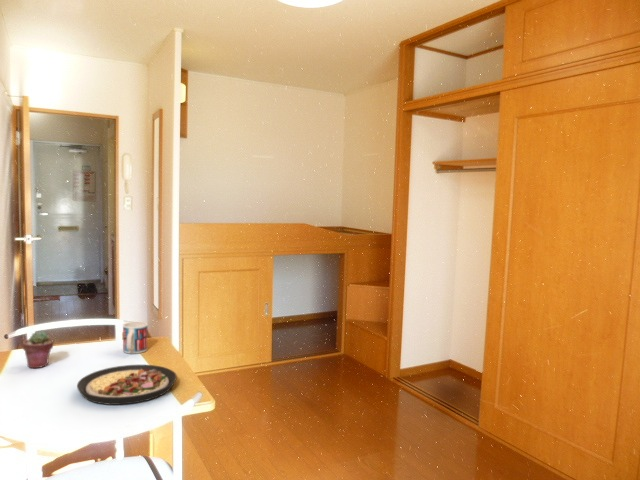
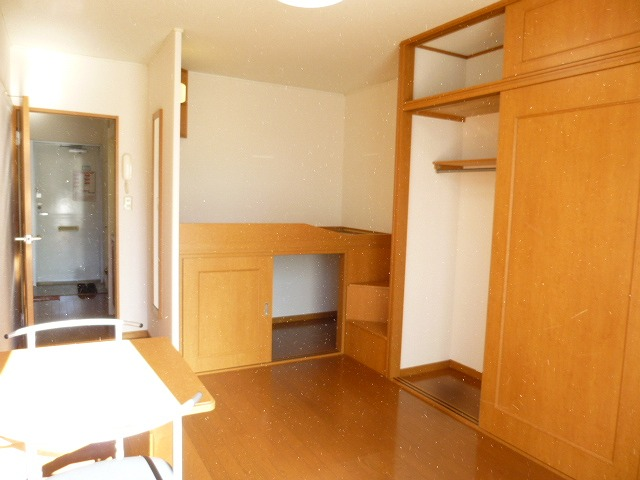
- potted succulent (38, 348)
- mug (135, 338)
- plate (128, 381)
